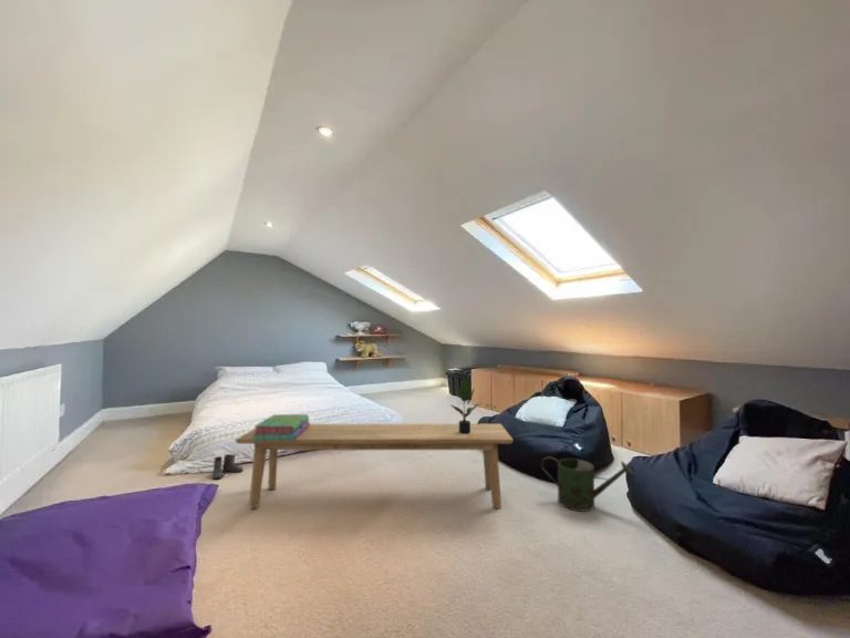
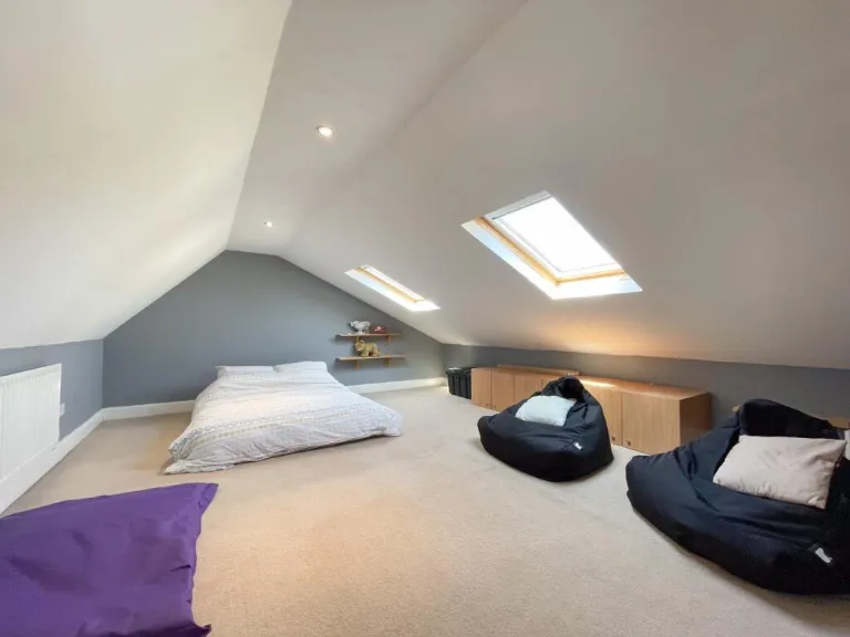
- bench (377, 449)
- boots (225, 465)
- potted plant (463, 405)
- stack of books (282, 425)
- watering can (585, 480)
